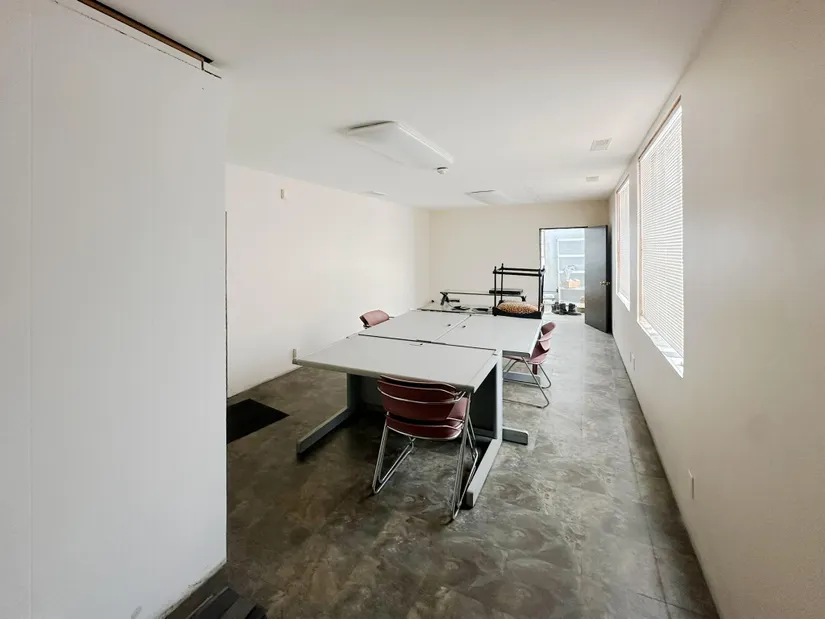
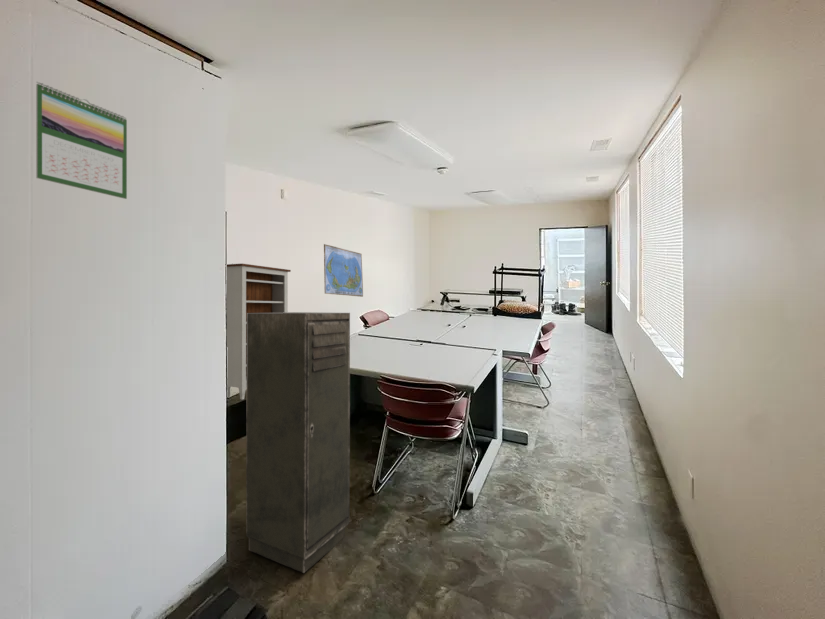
+ world map (344, 272)
+ calendar (85, 144)
+ bookshelf (246, 328)
+ storage cabinet (300, 428)
